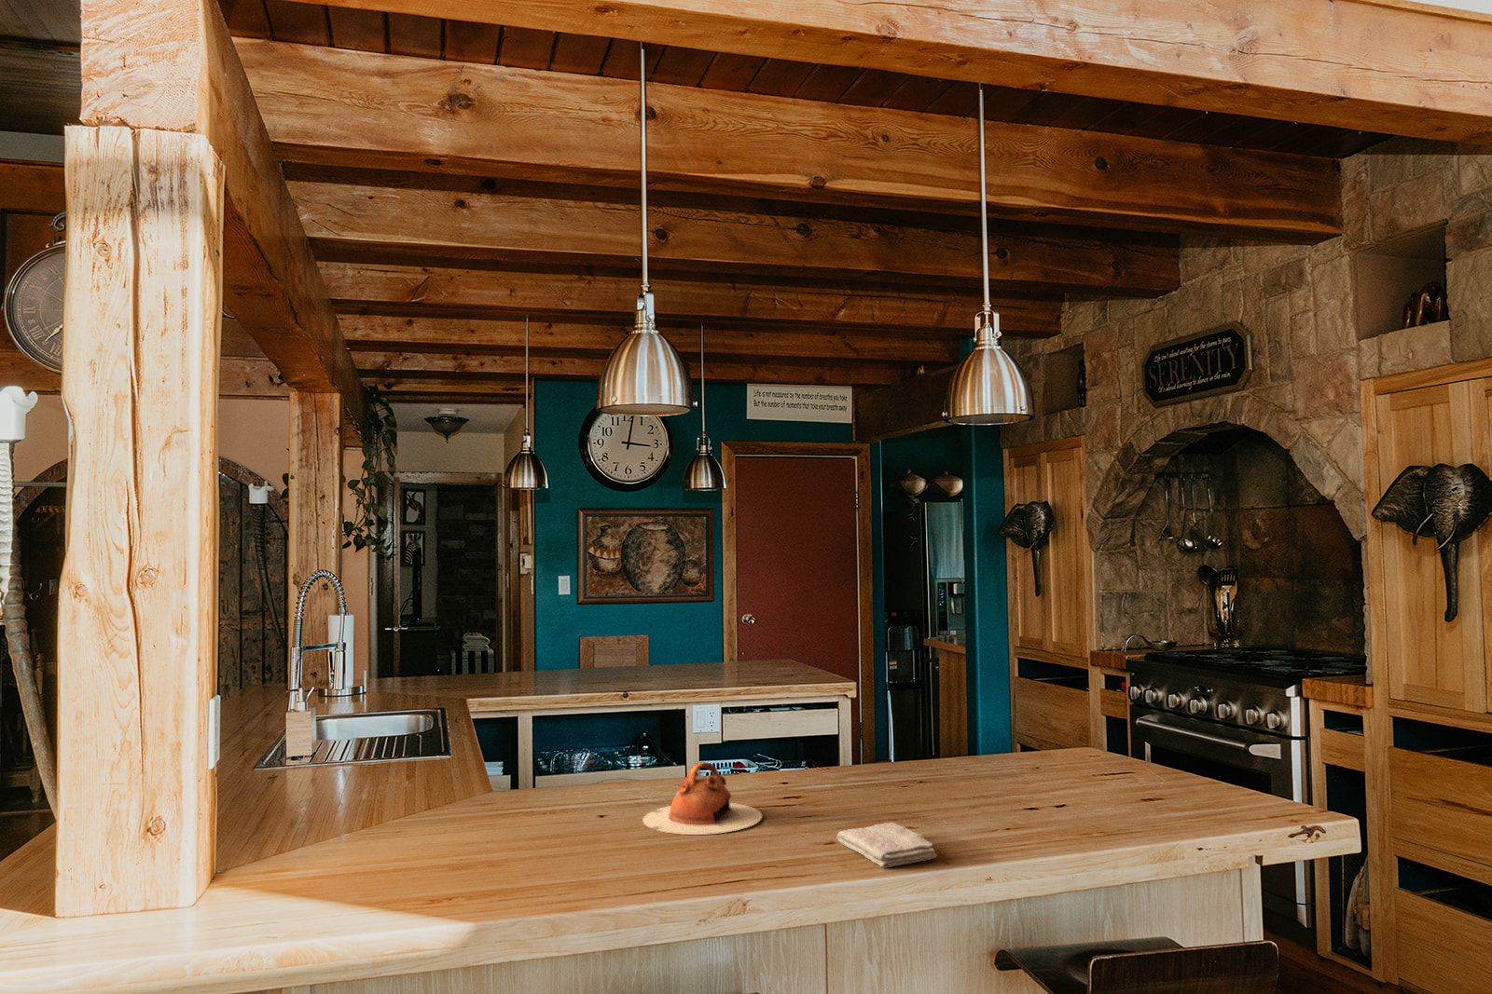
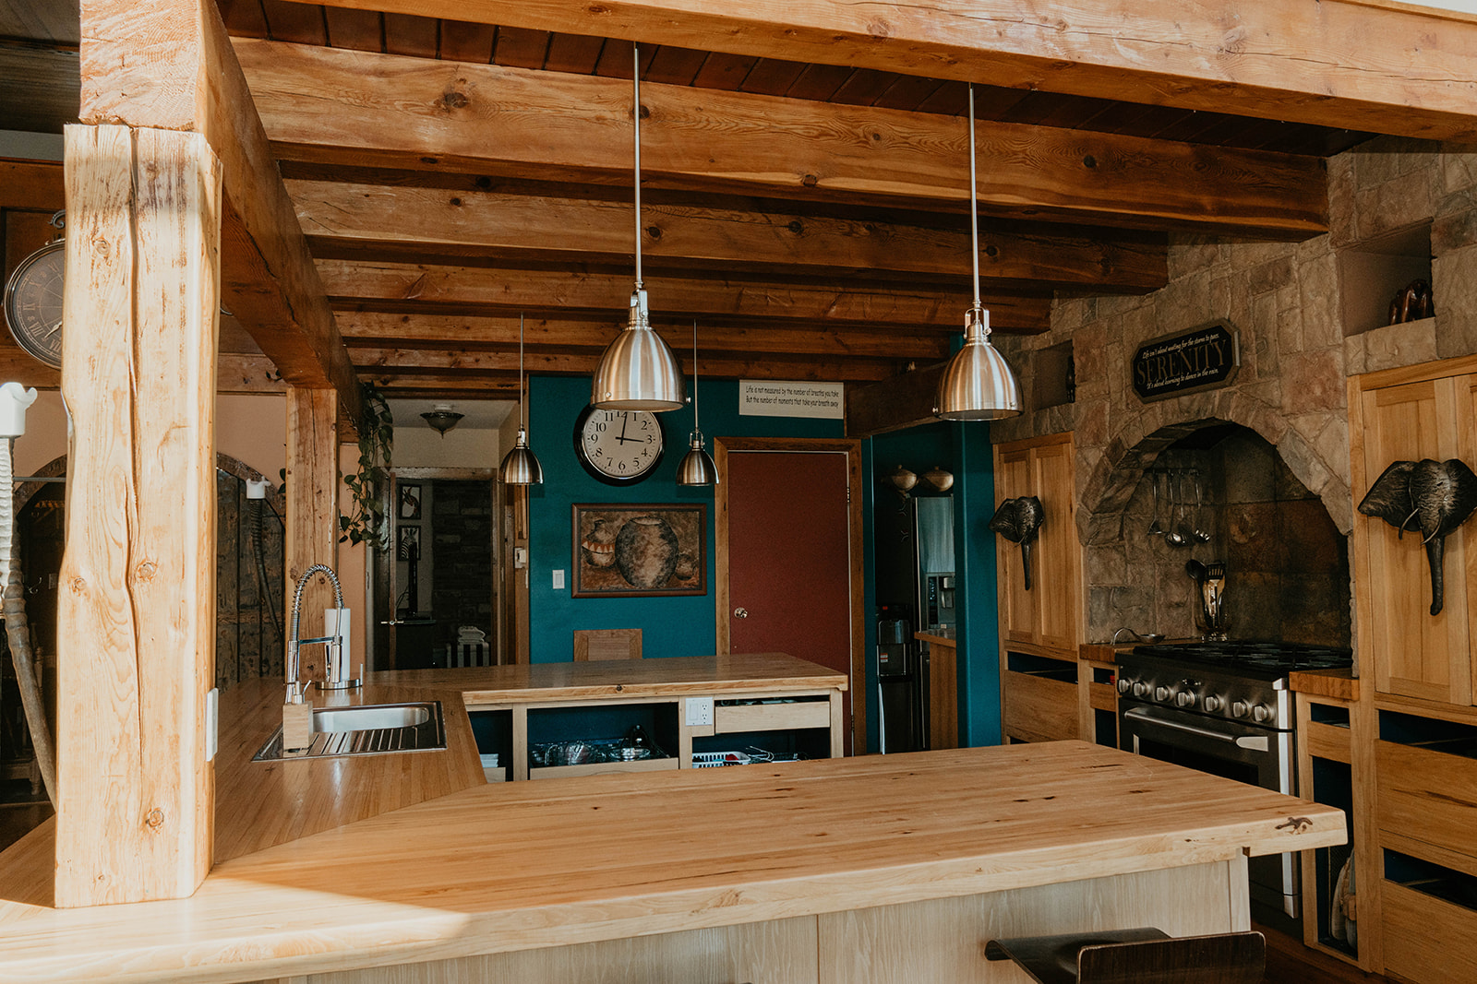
- washcloth (886, 842)
- teapot (702, 790)
